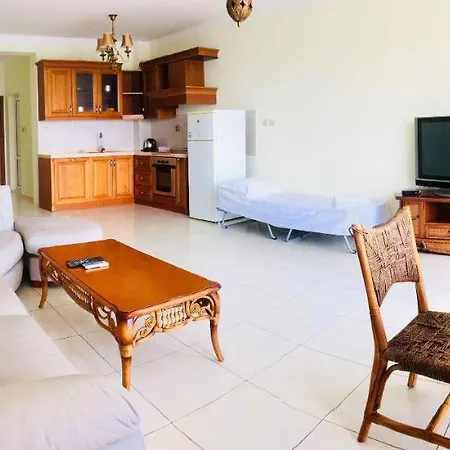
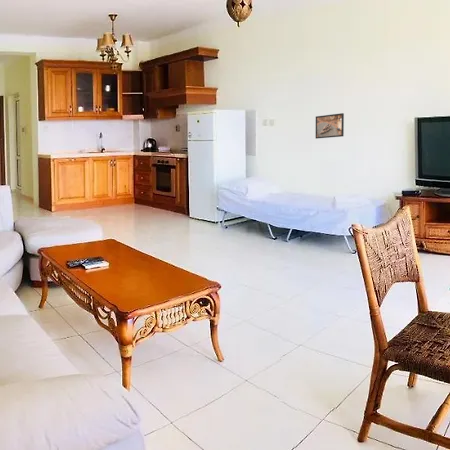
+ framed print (329, 126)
